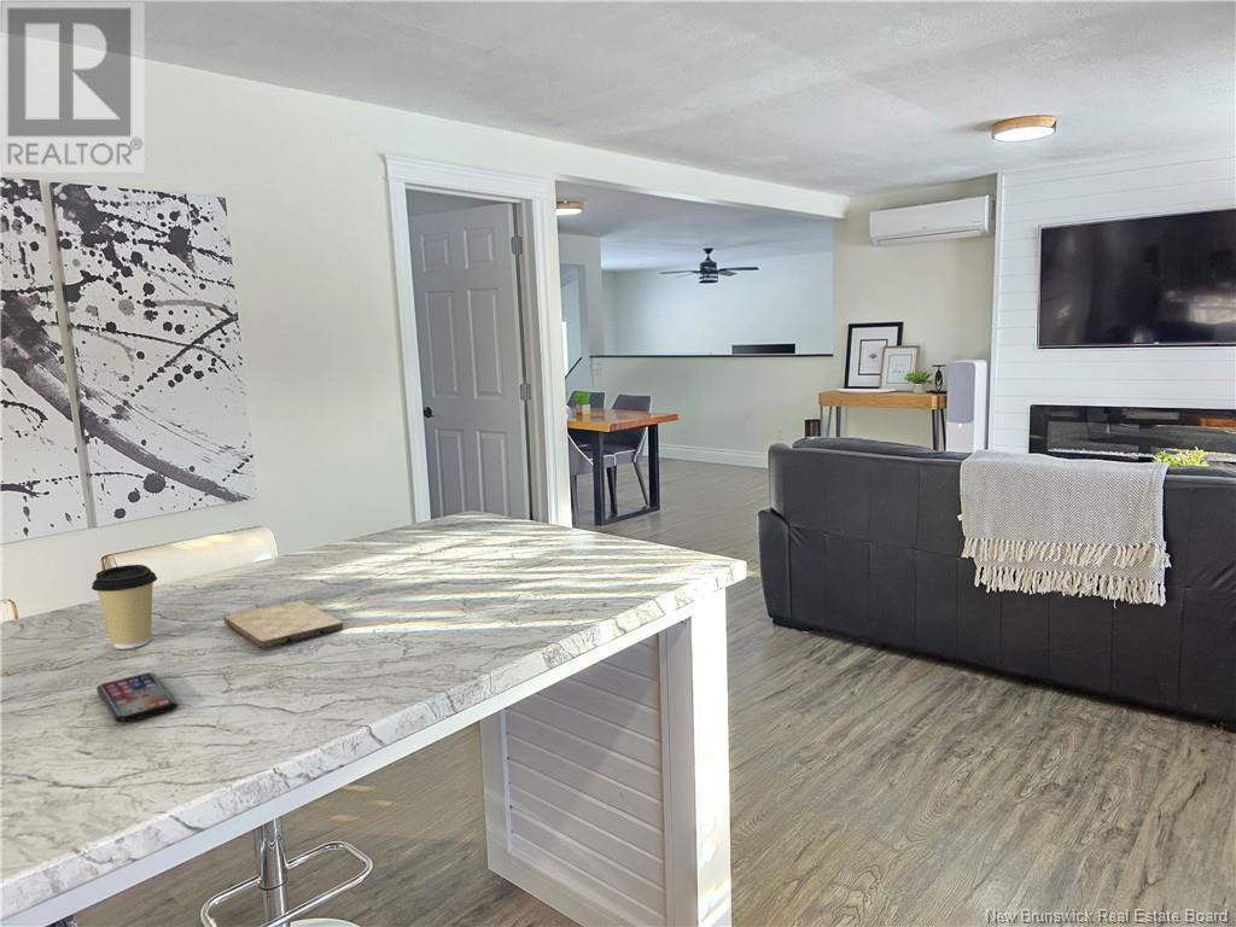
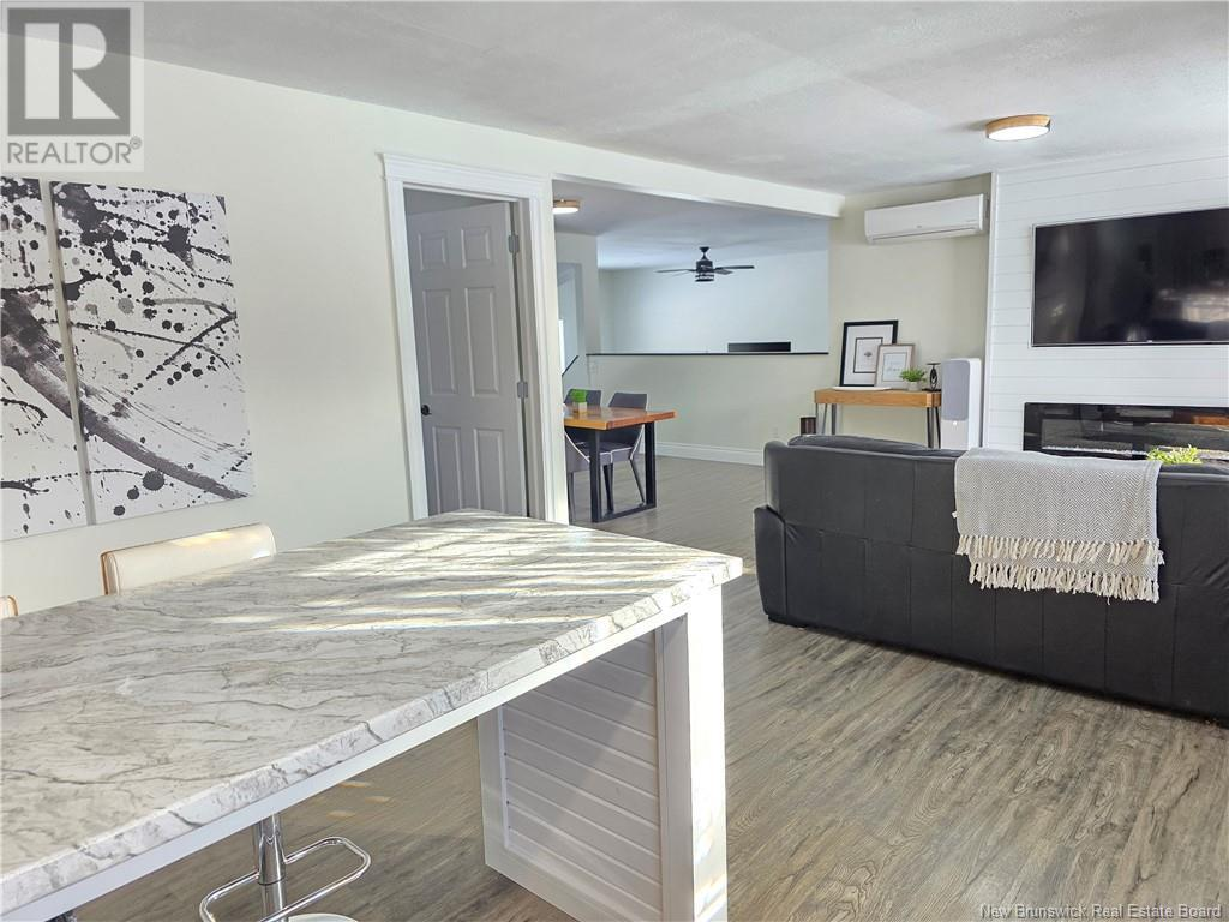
- coffee cup (127, 607)
- cutting board (282, 622)
- smartphone (136, 695)
